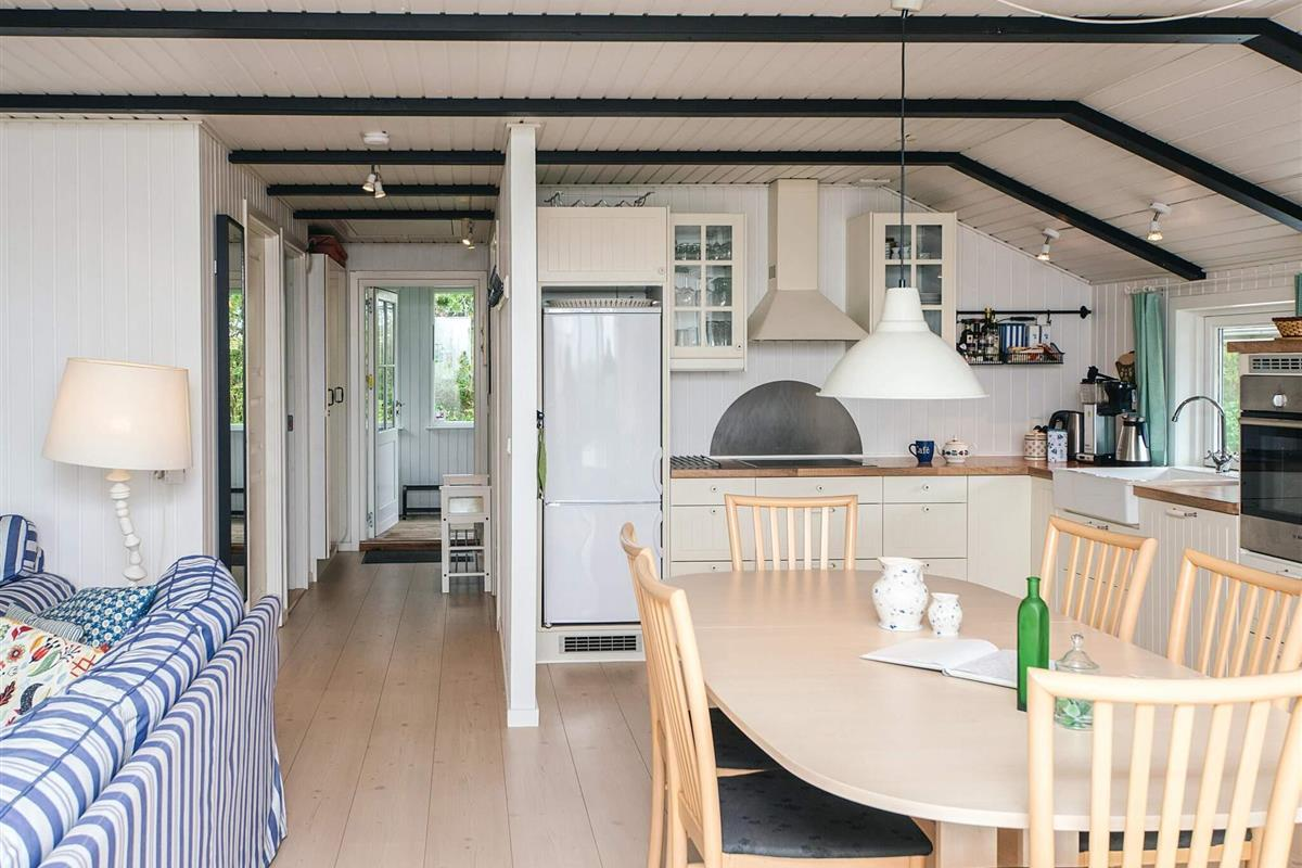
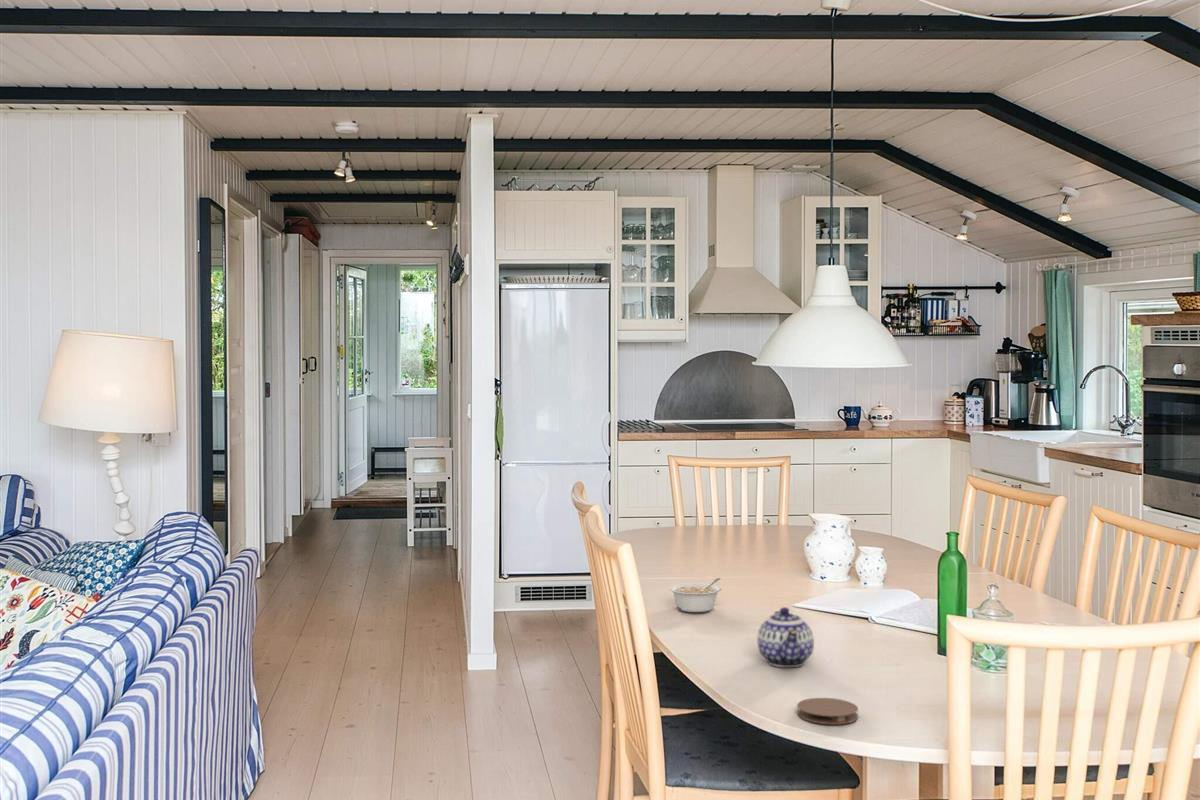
+ coaster (827, 710)
+ legume (695, 595)
+ teapot (785, 635)
